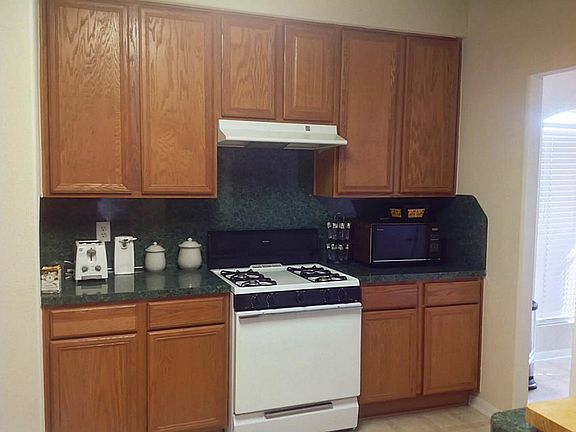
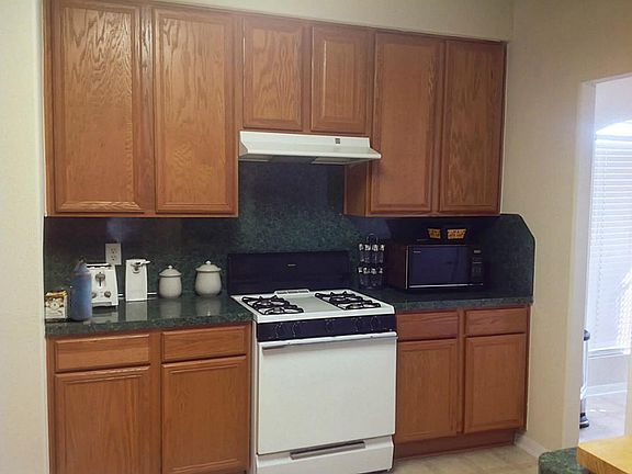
+ water bottle (81, 287)
